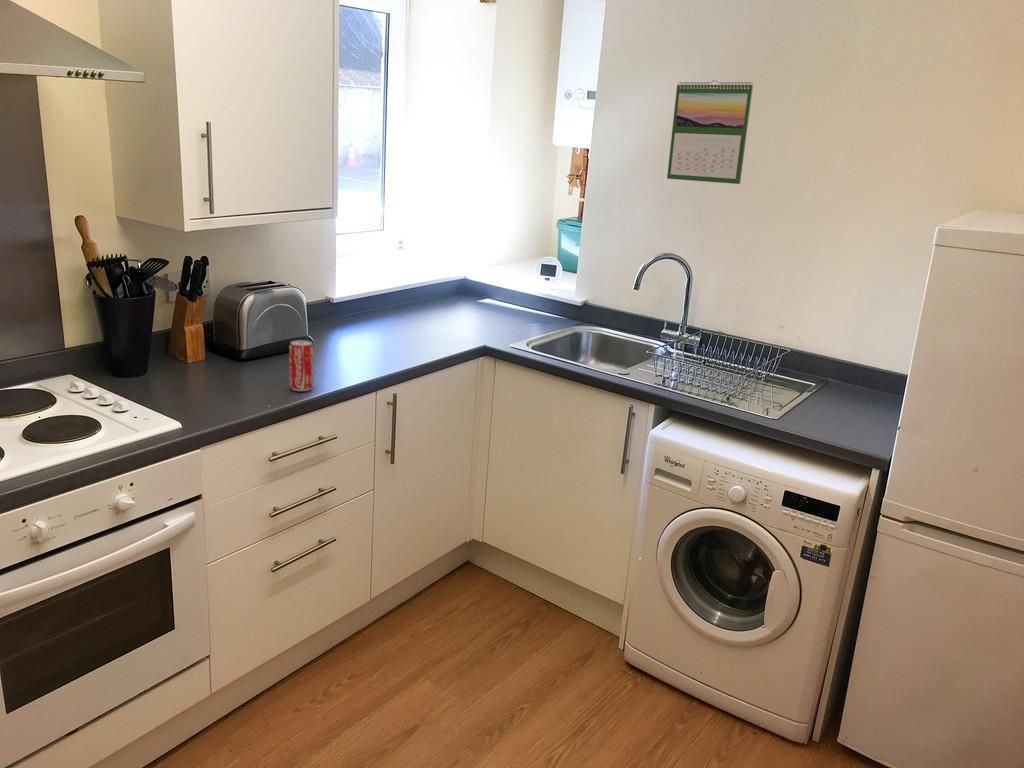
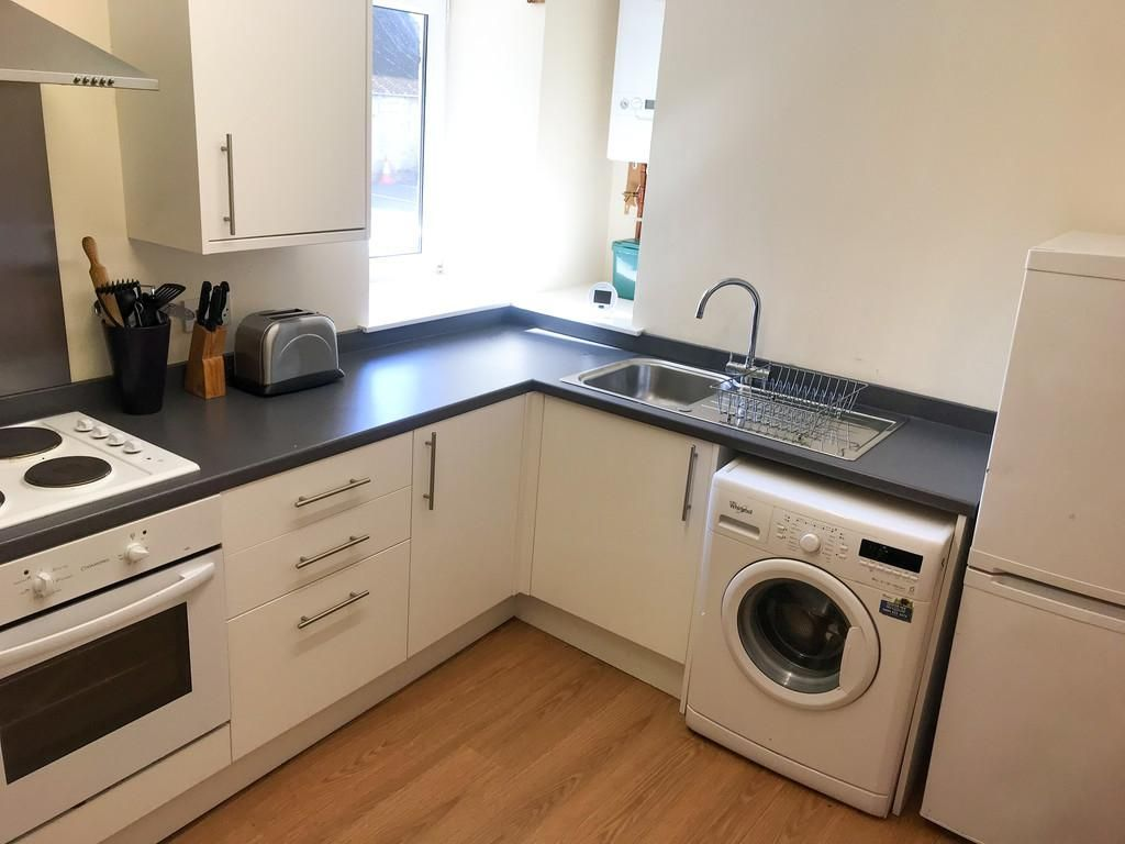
- beverage can (301, 365)
- calendar (708, 131)
